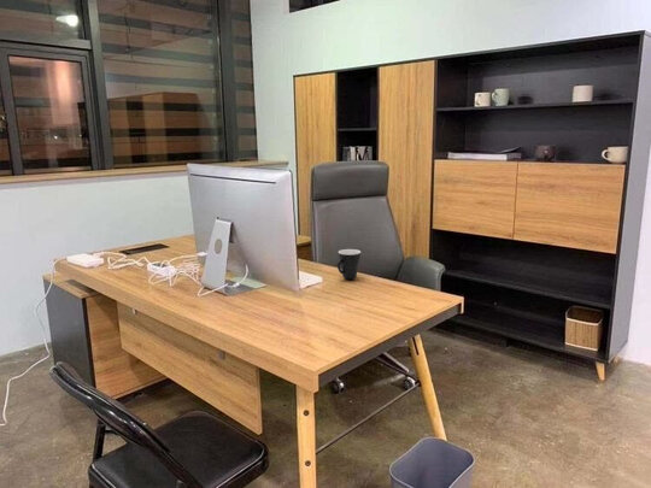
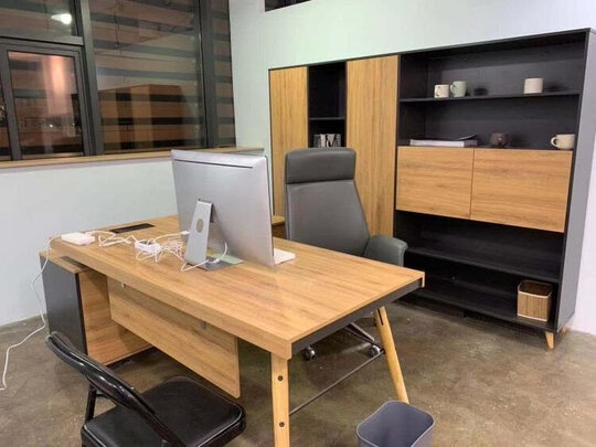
- mug (347, 265)
